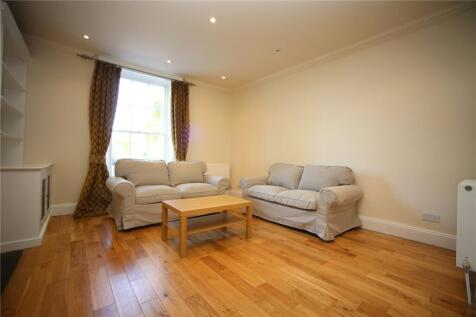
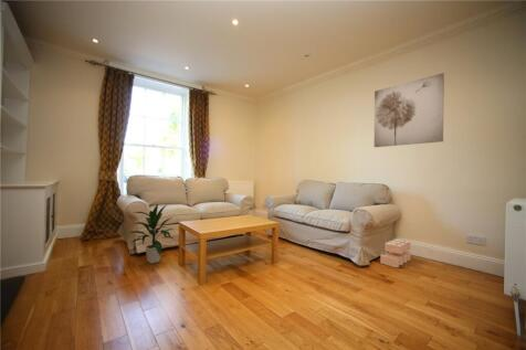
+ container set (396, 252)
+ wall art (406, 114)
+ indoor plant (152, 233)
